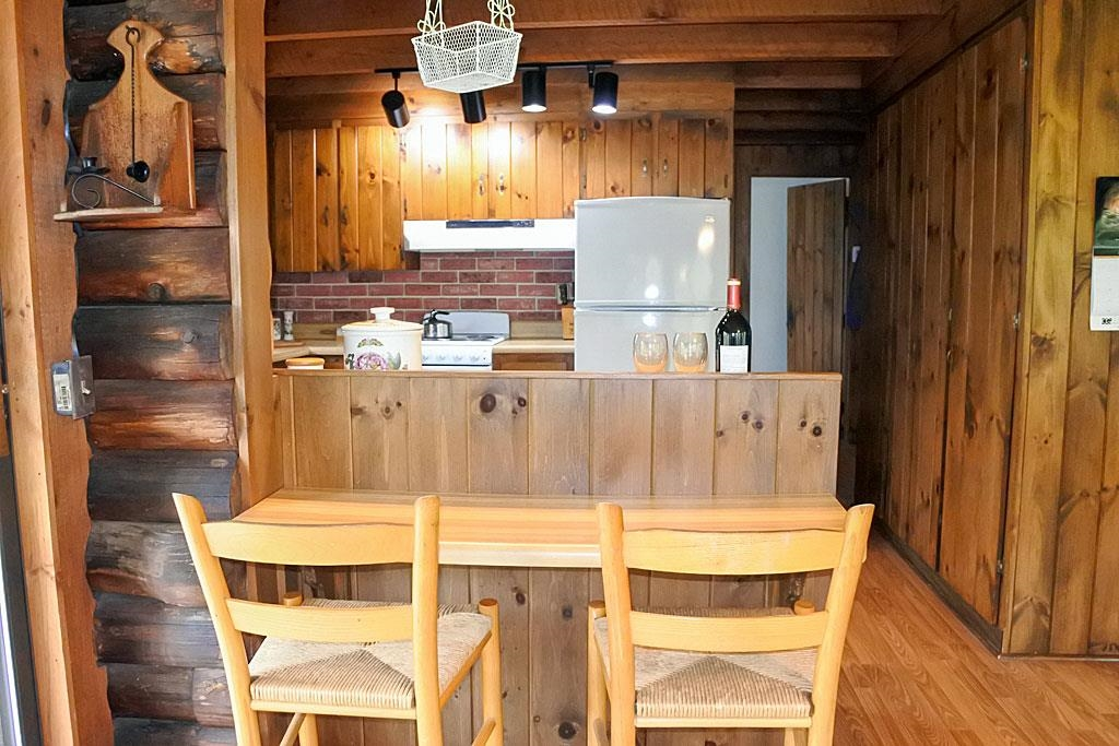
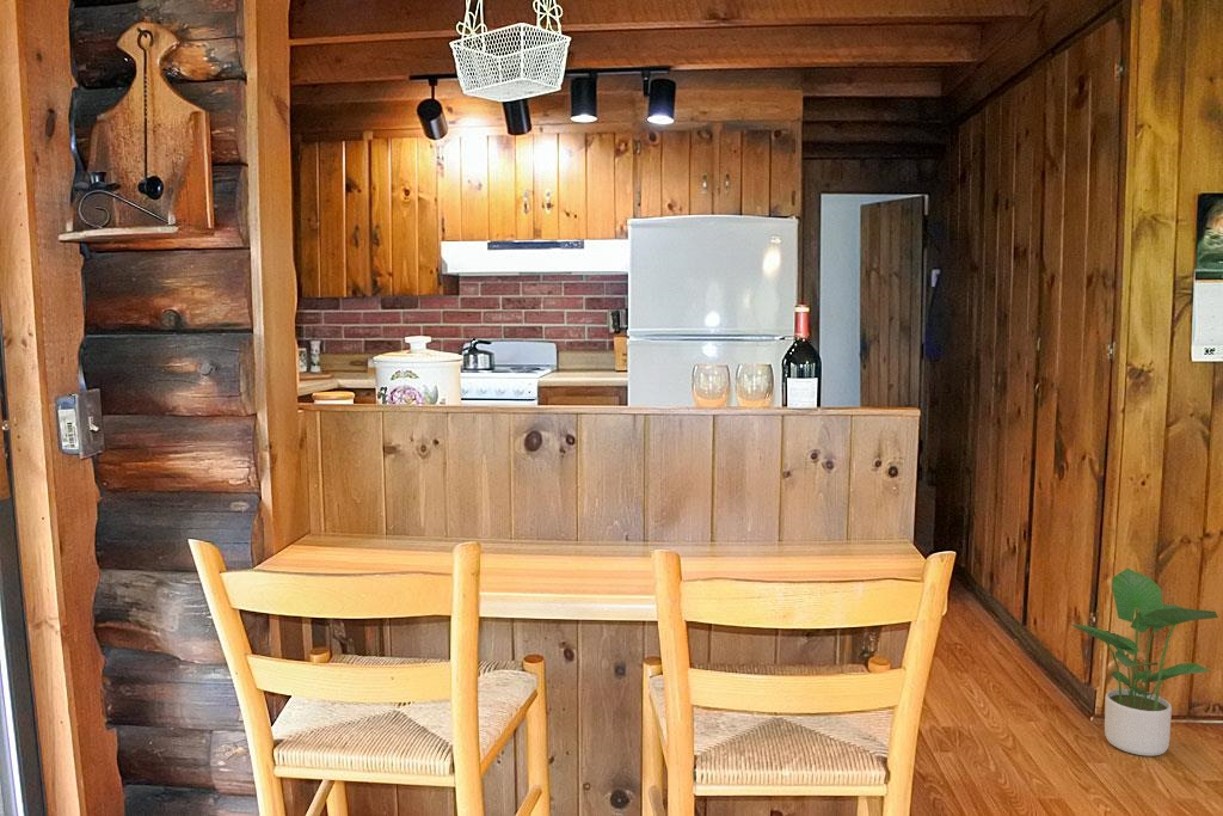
+ potted plant (1136, 665)
